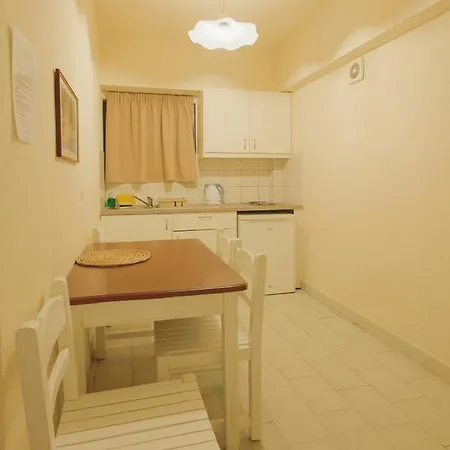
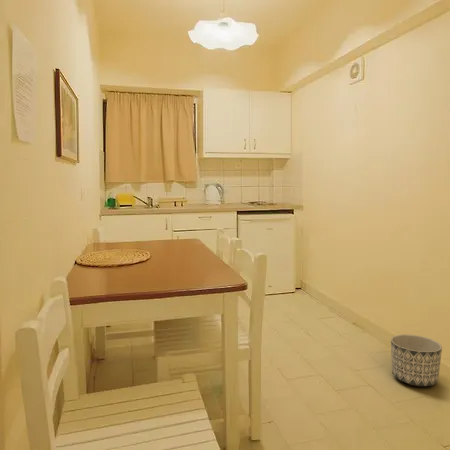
+ planter (415, 361)
